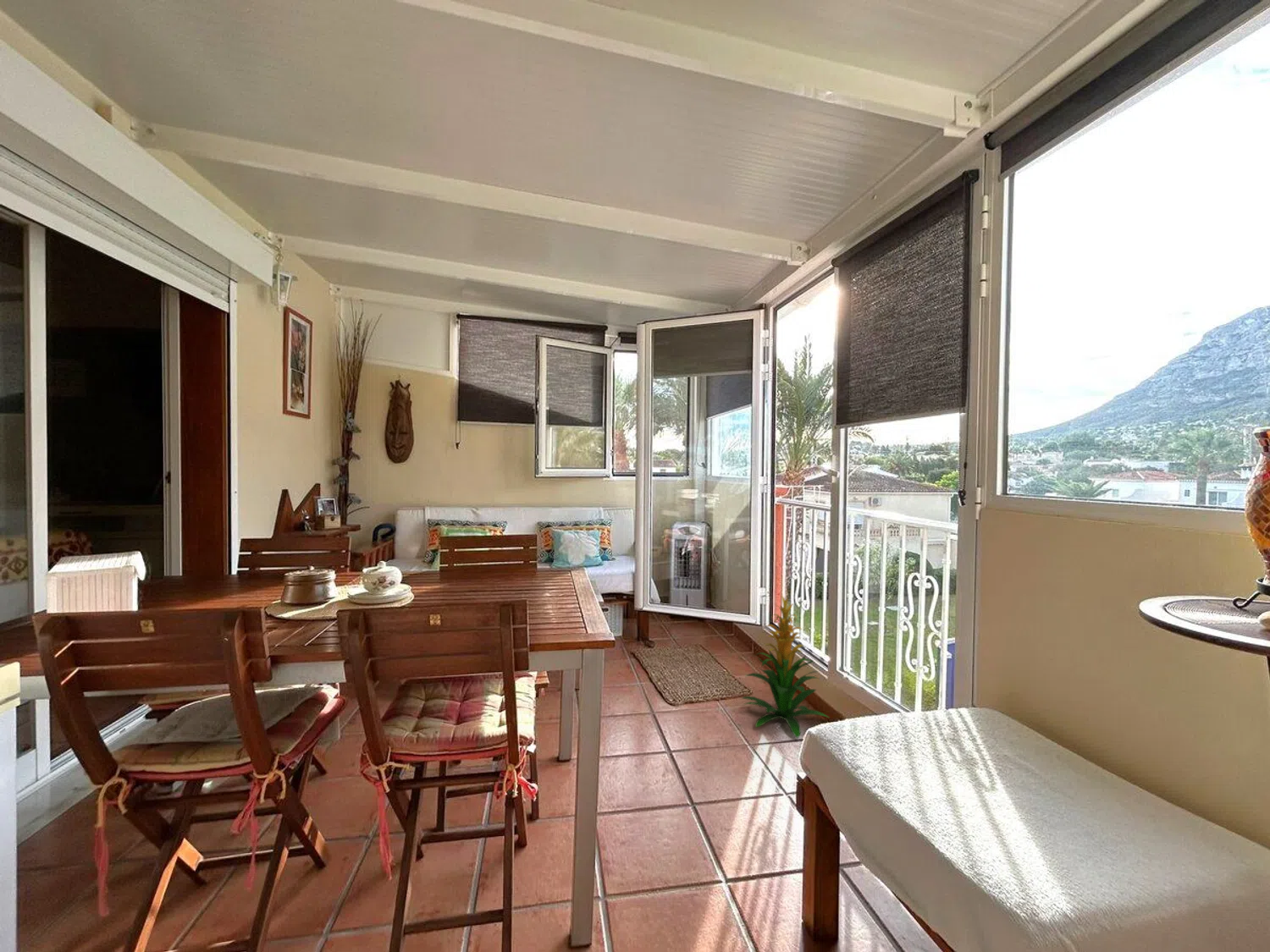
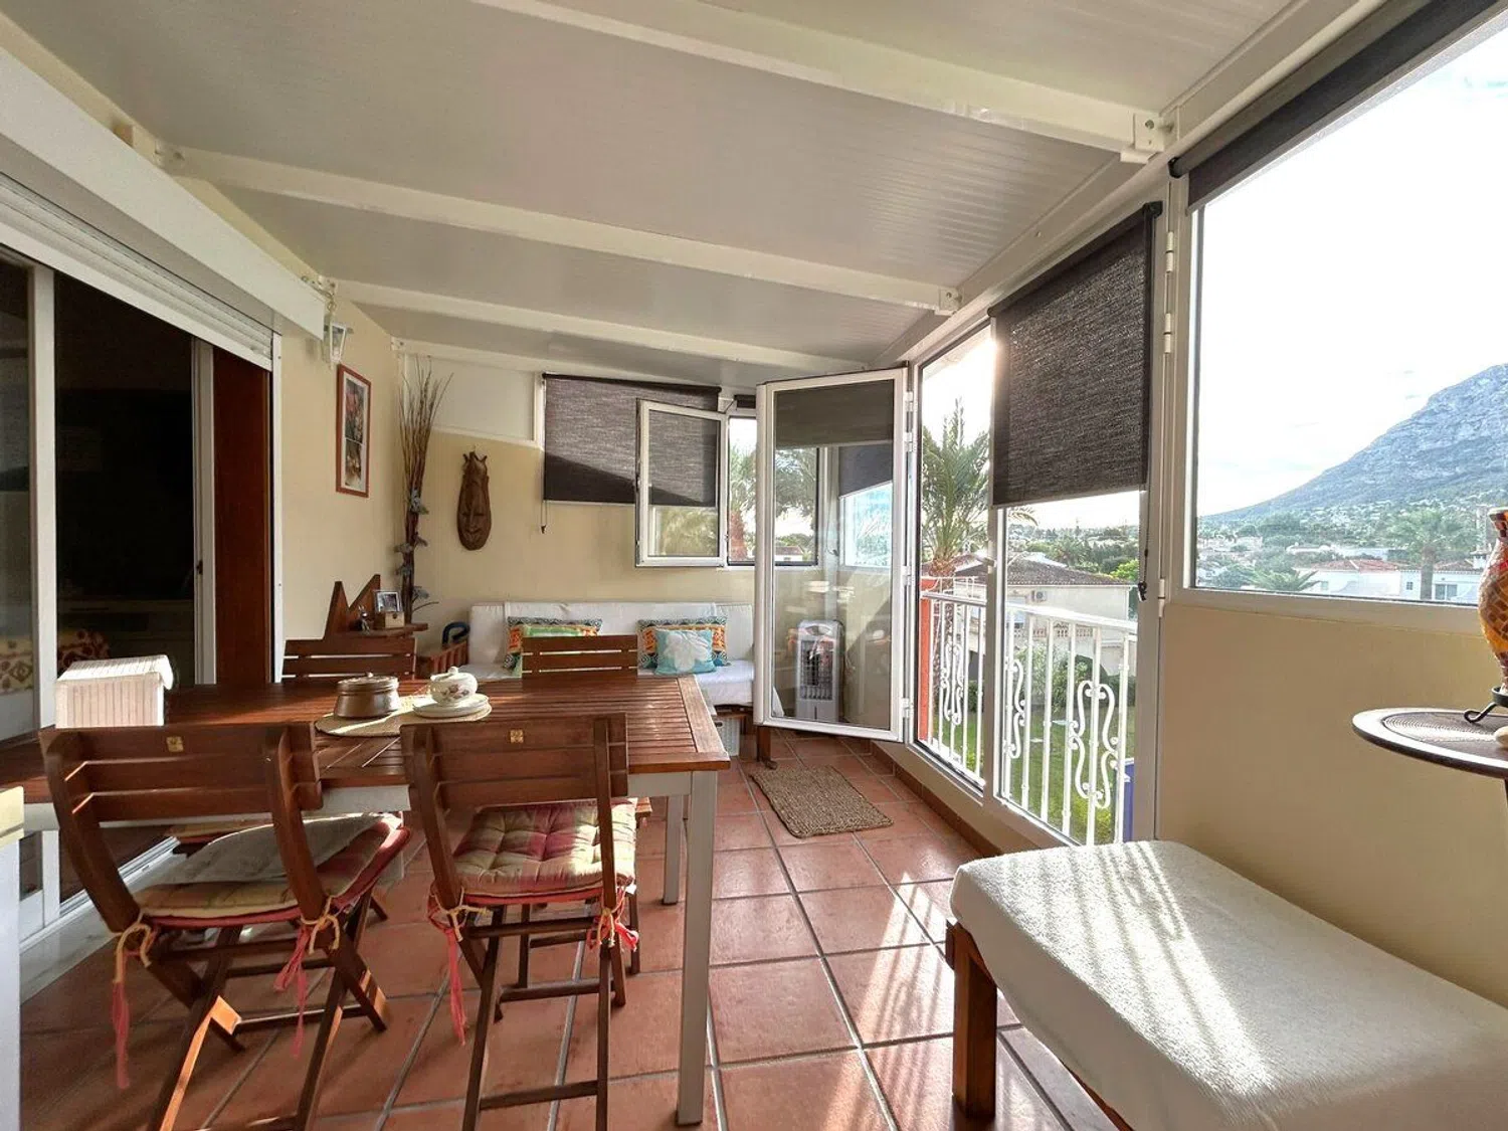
- indoor plant (785, 658)
